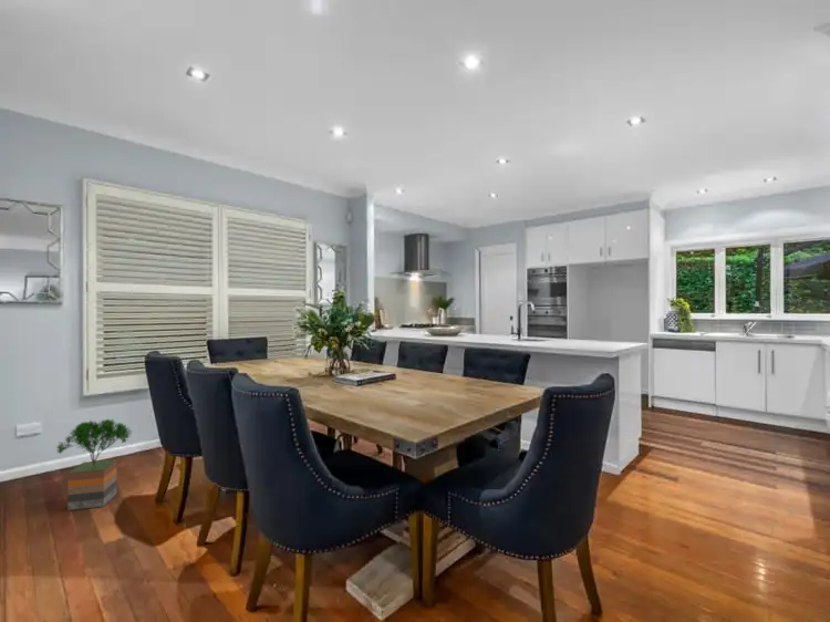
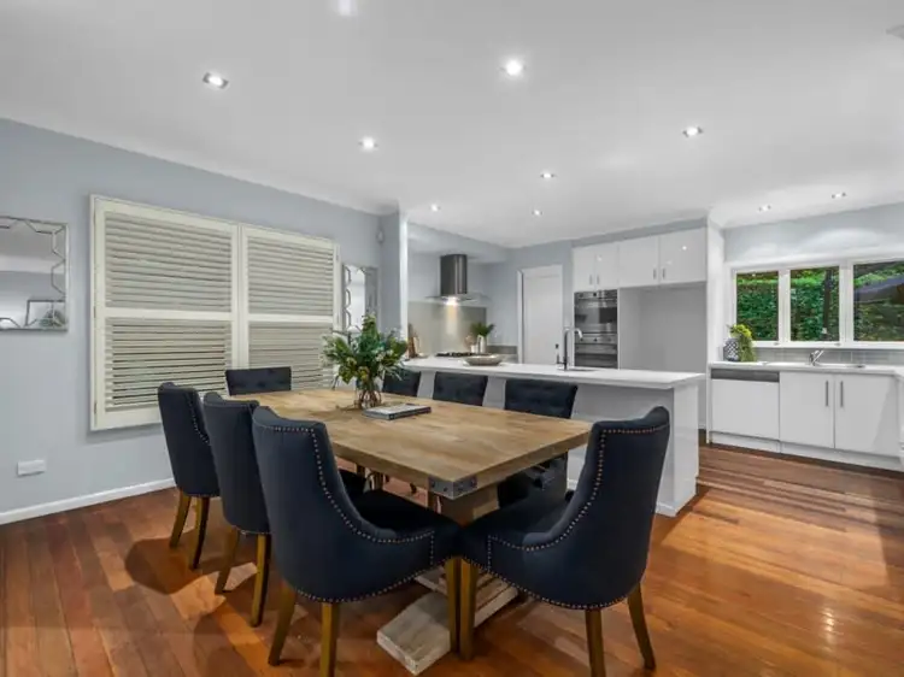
- potted tree (94, 460)
